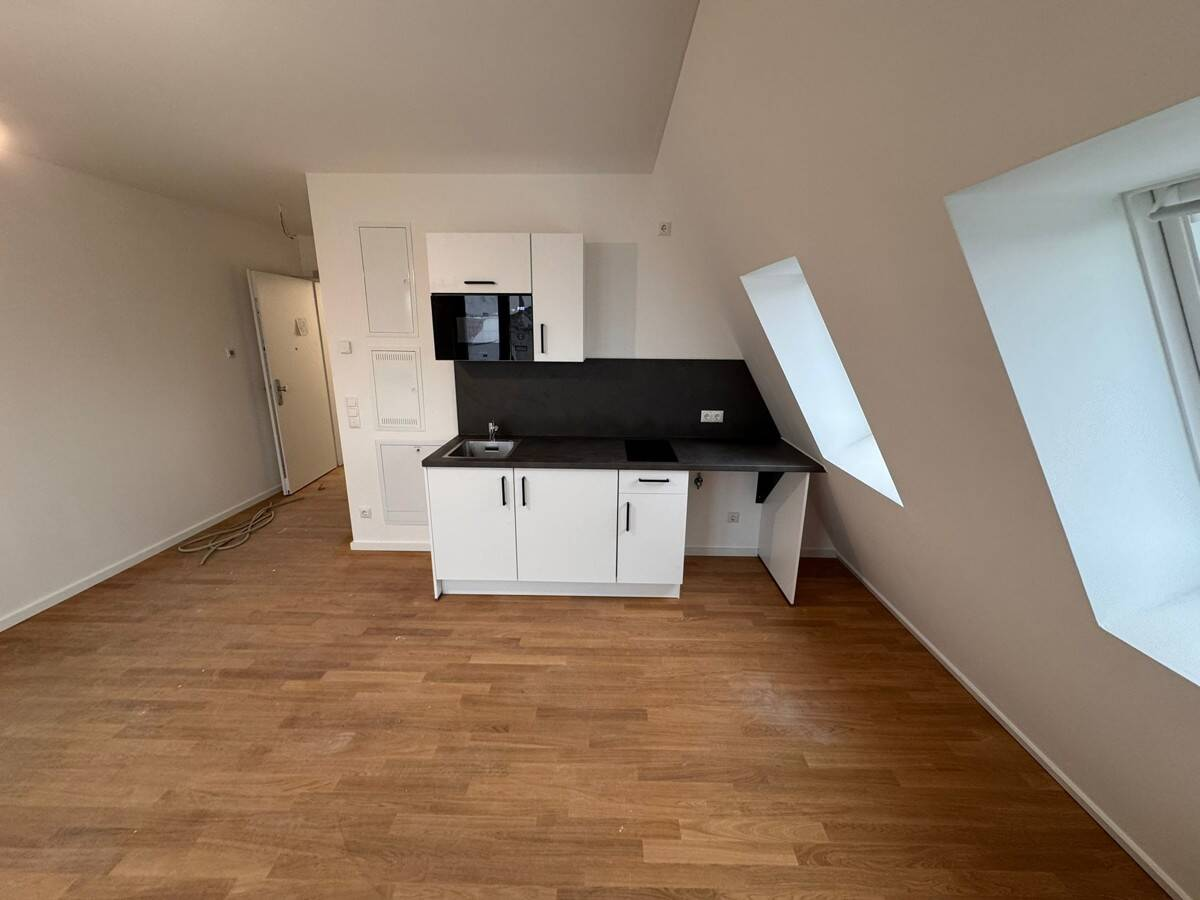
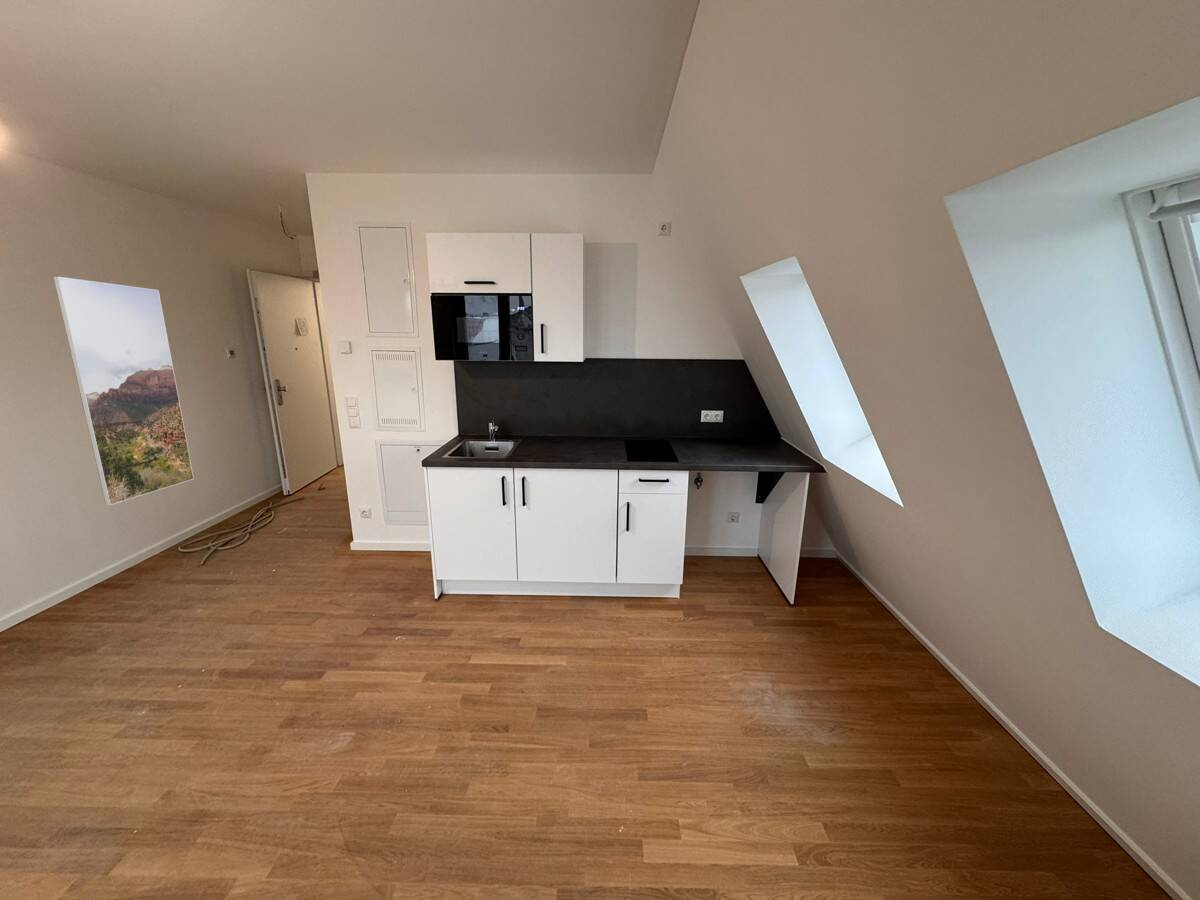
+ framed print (133, 392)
